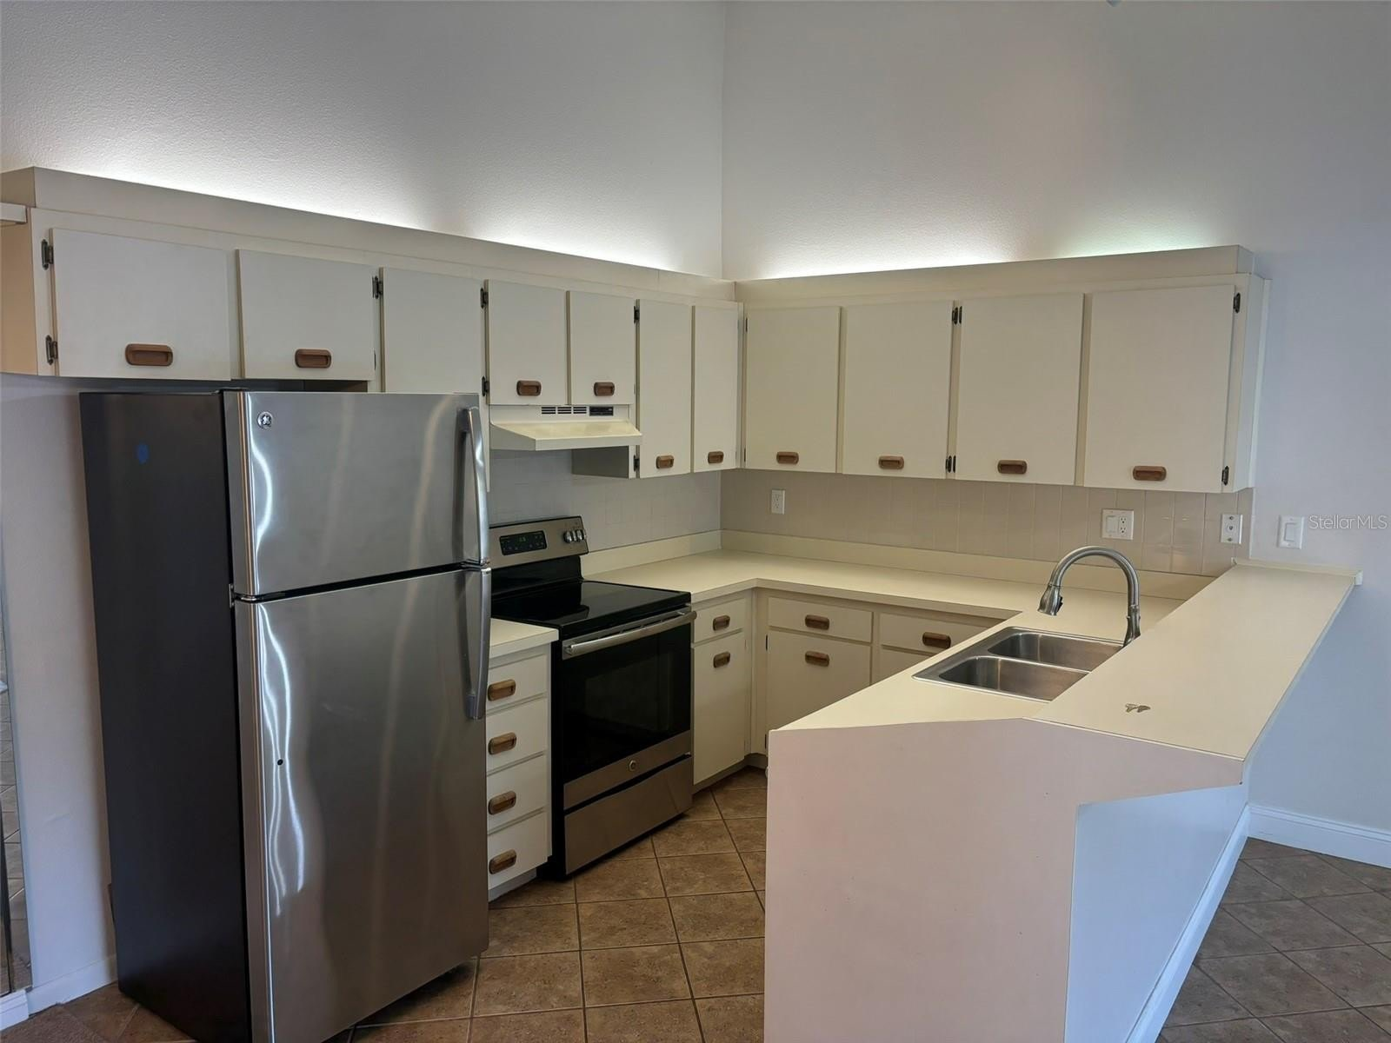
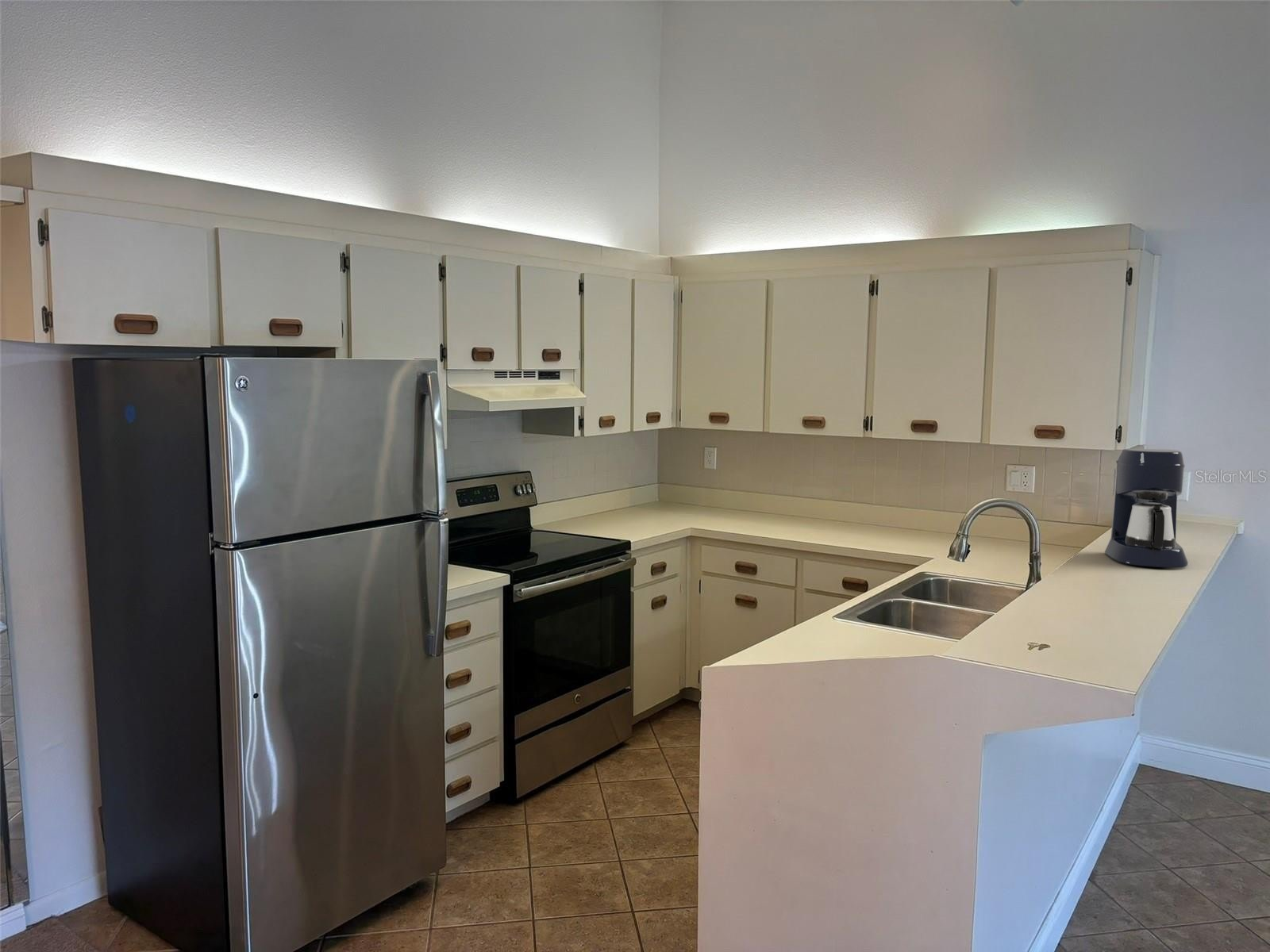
+ coffee maker (1152, 505)
